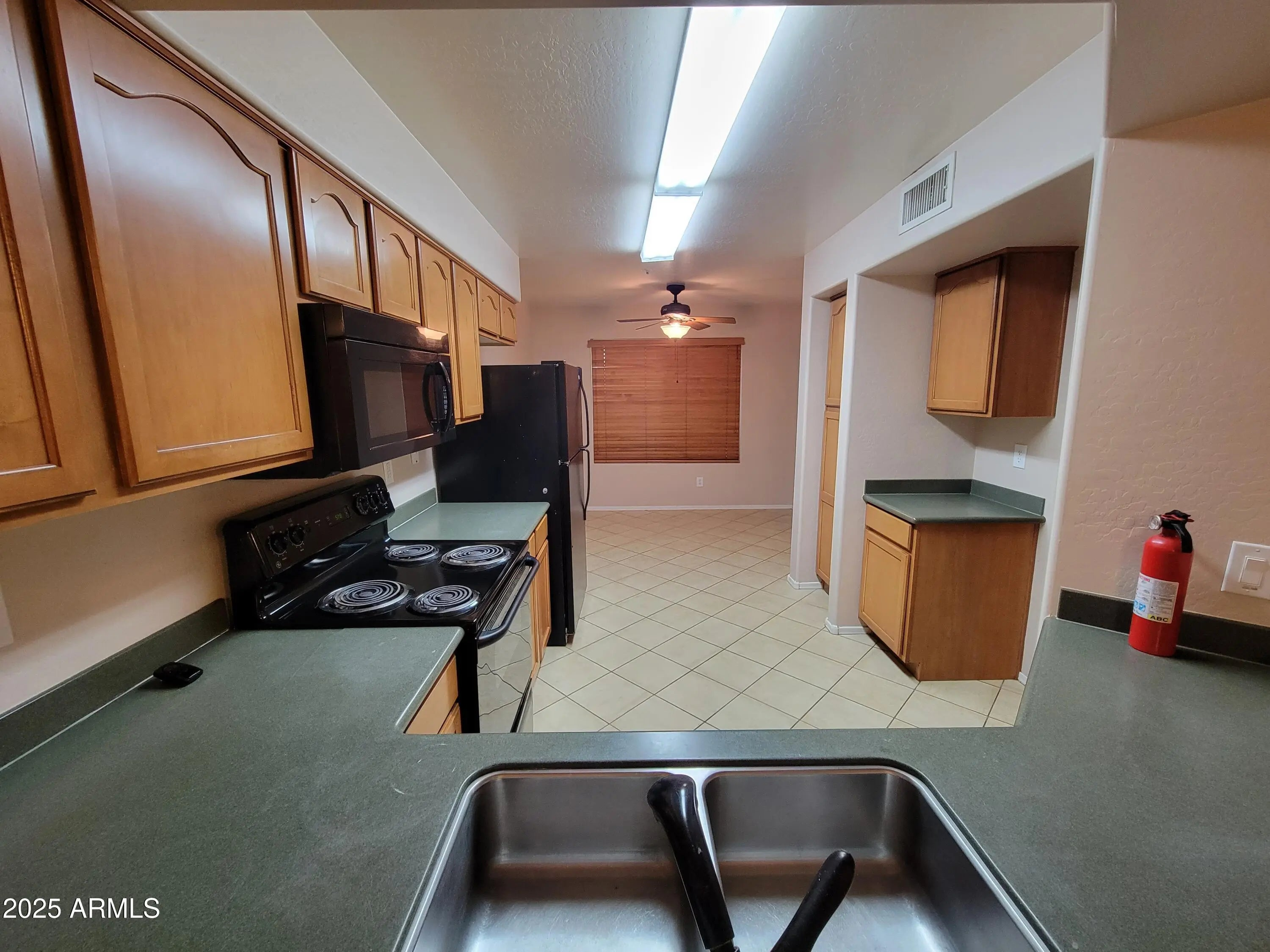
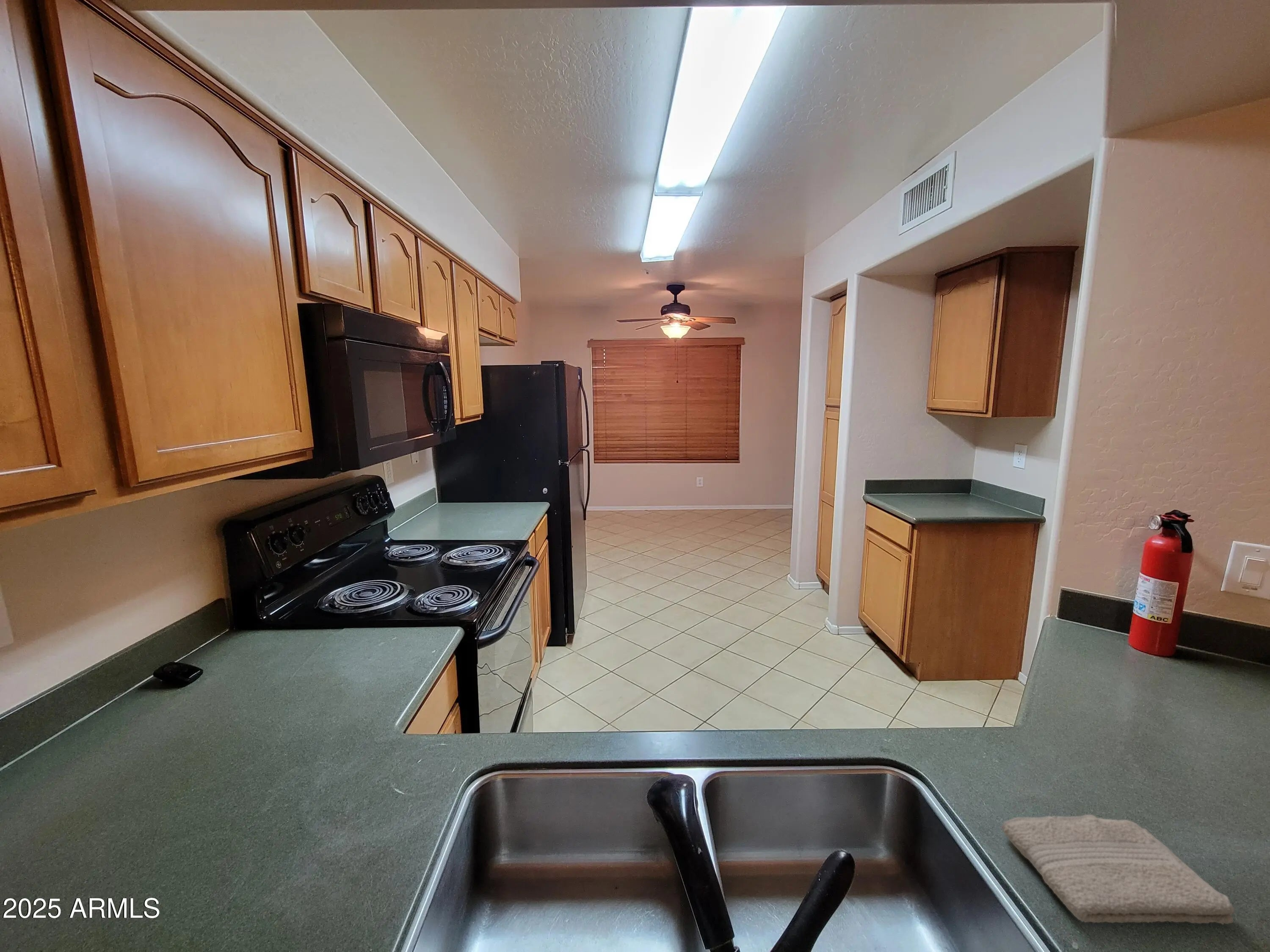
+ washcloth (1110, 866)
